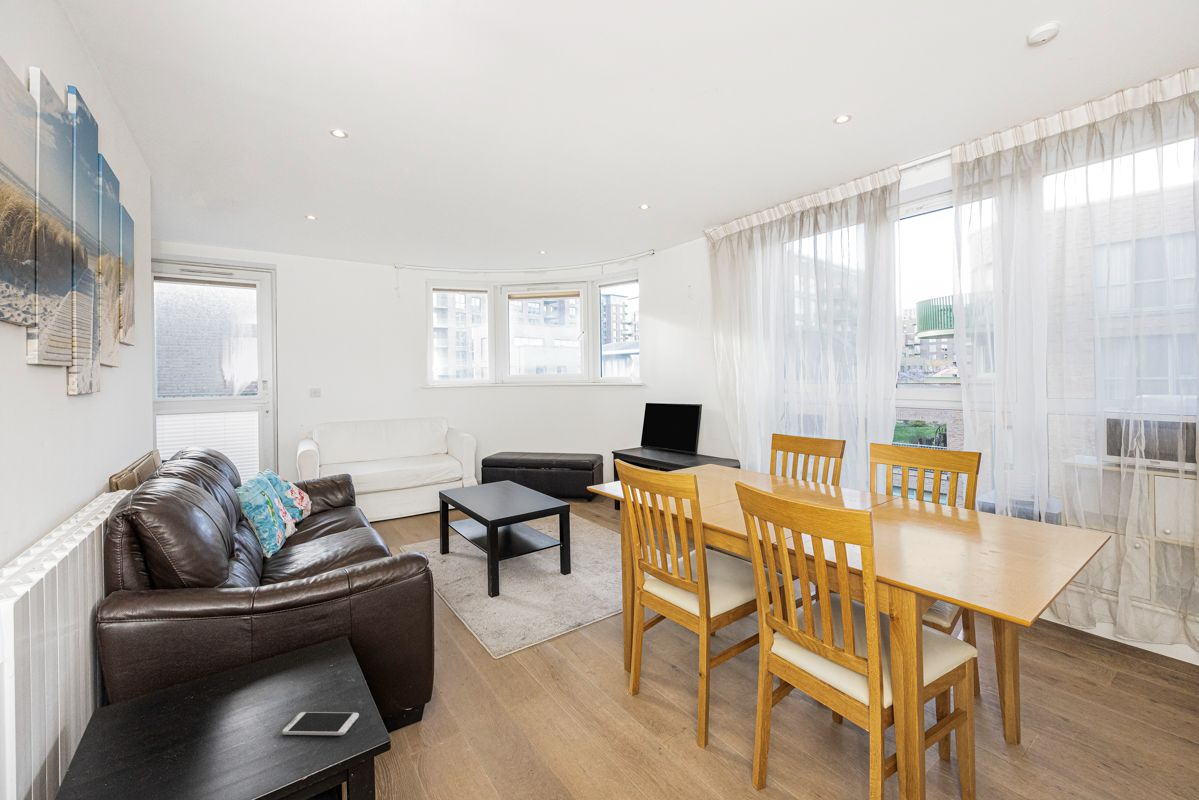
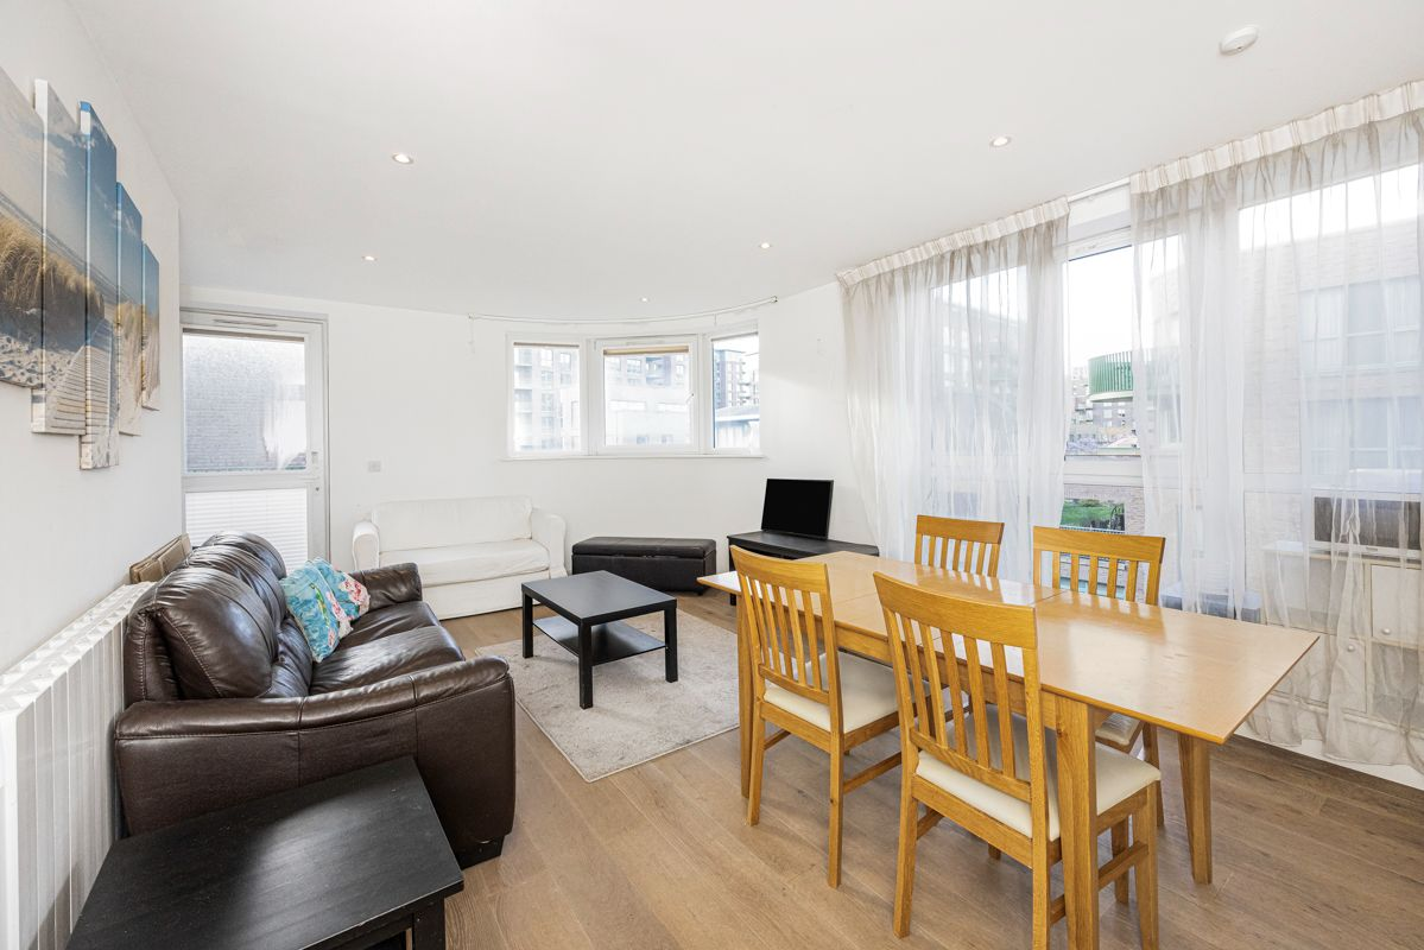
- smartphone (321, 723)
